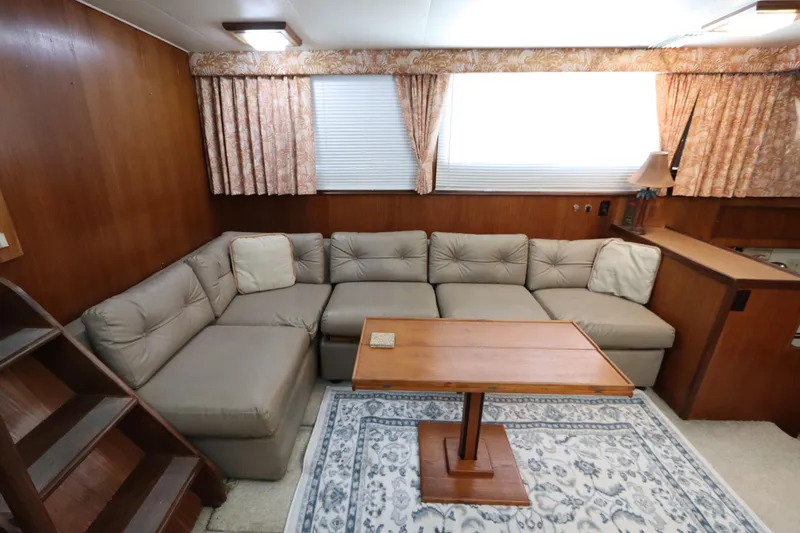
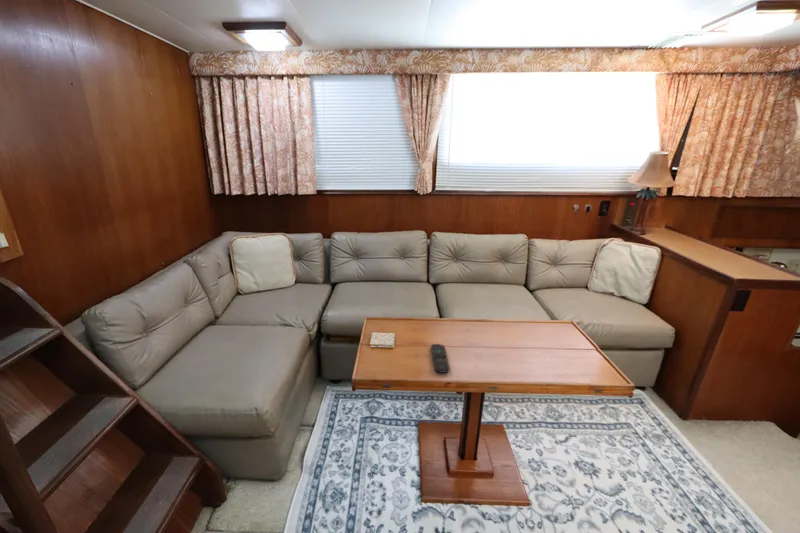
+ remote control (439, 357)
